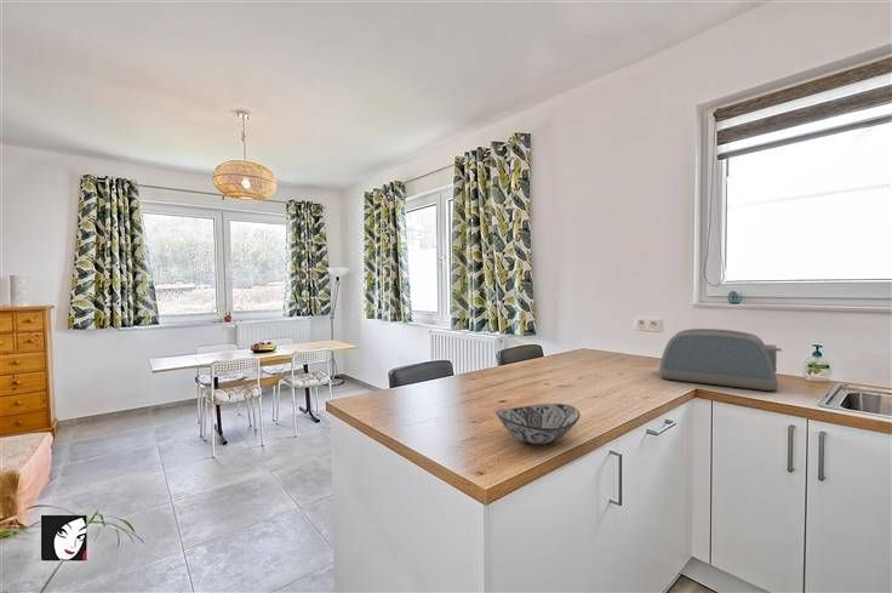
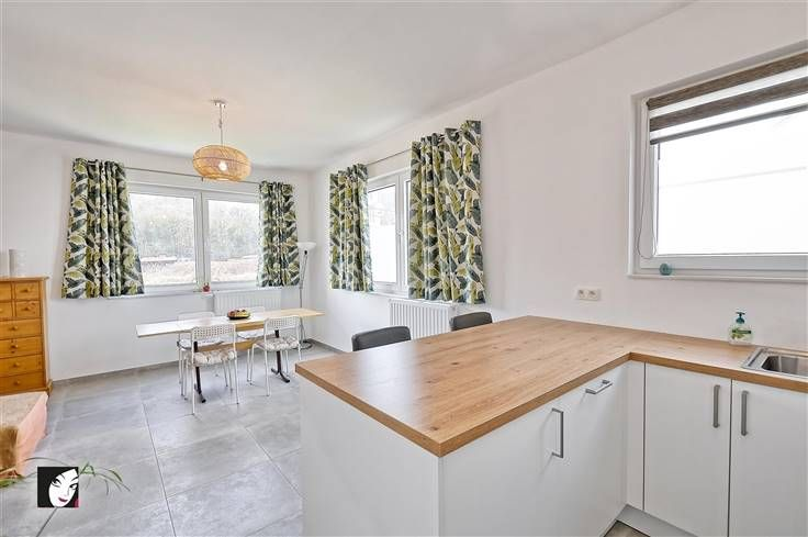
- decorative bowl (537, 424)
- toaster (716, 355)
